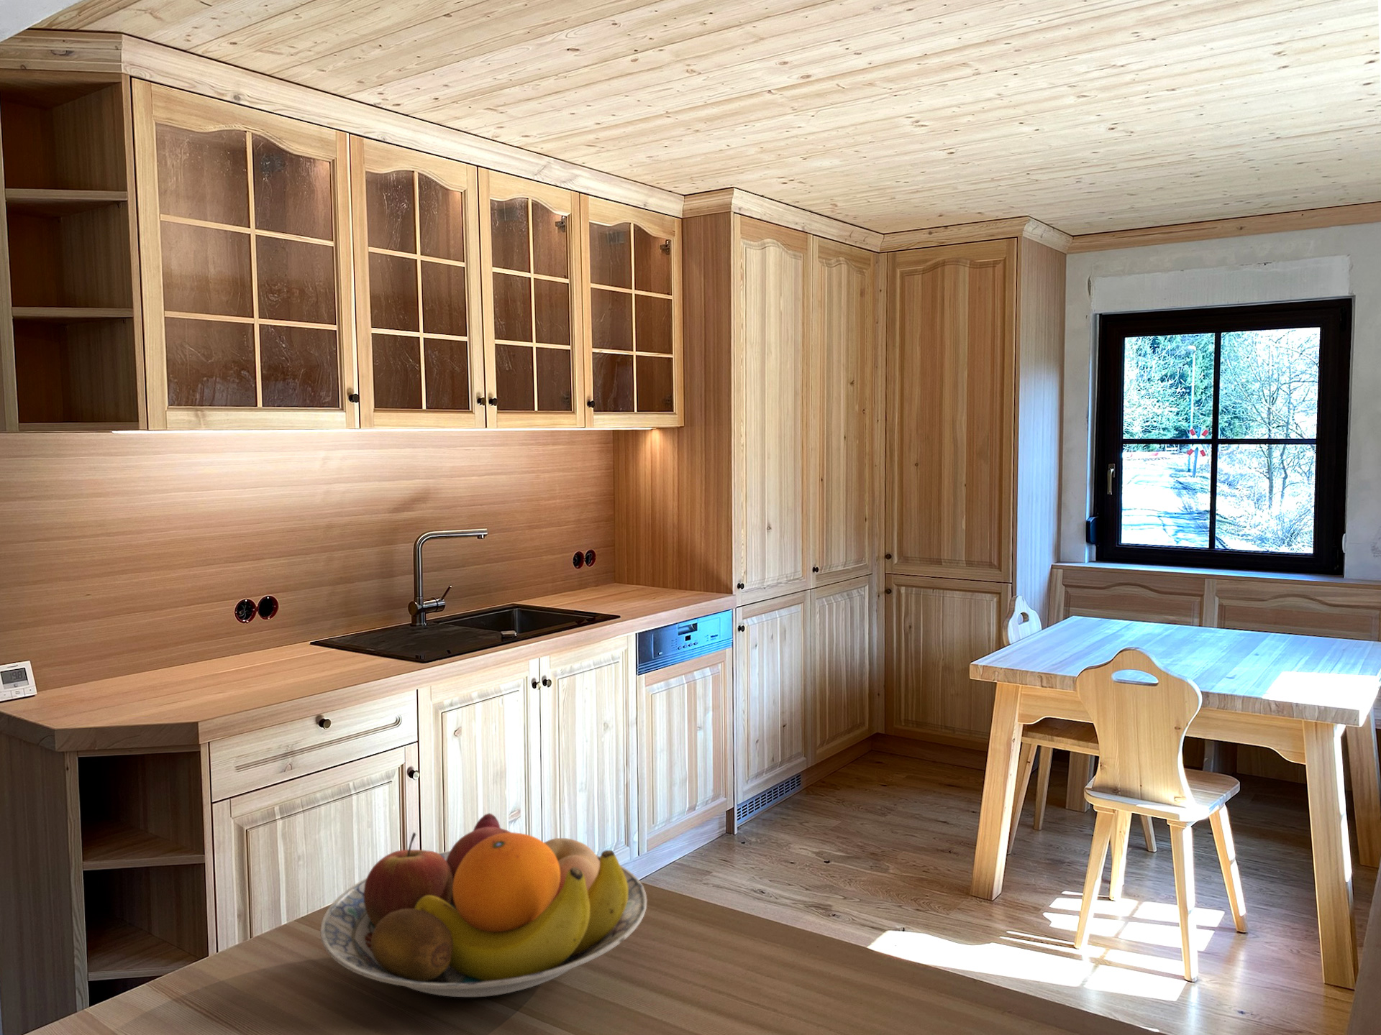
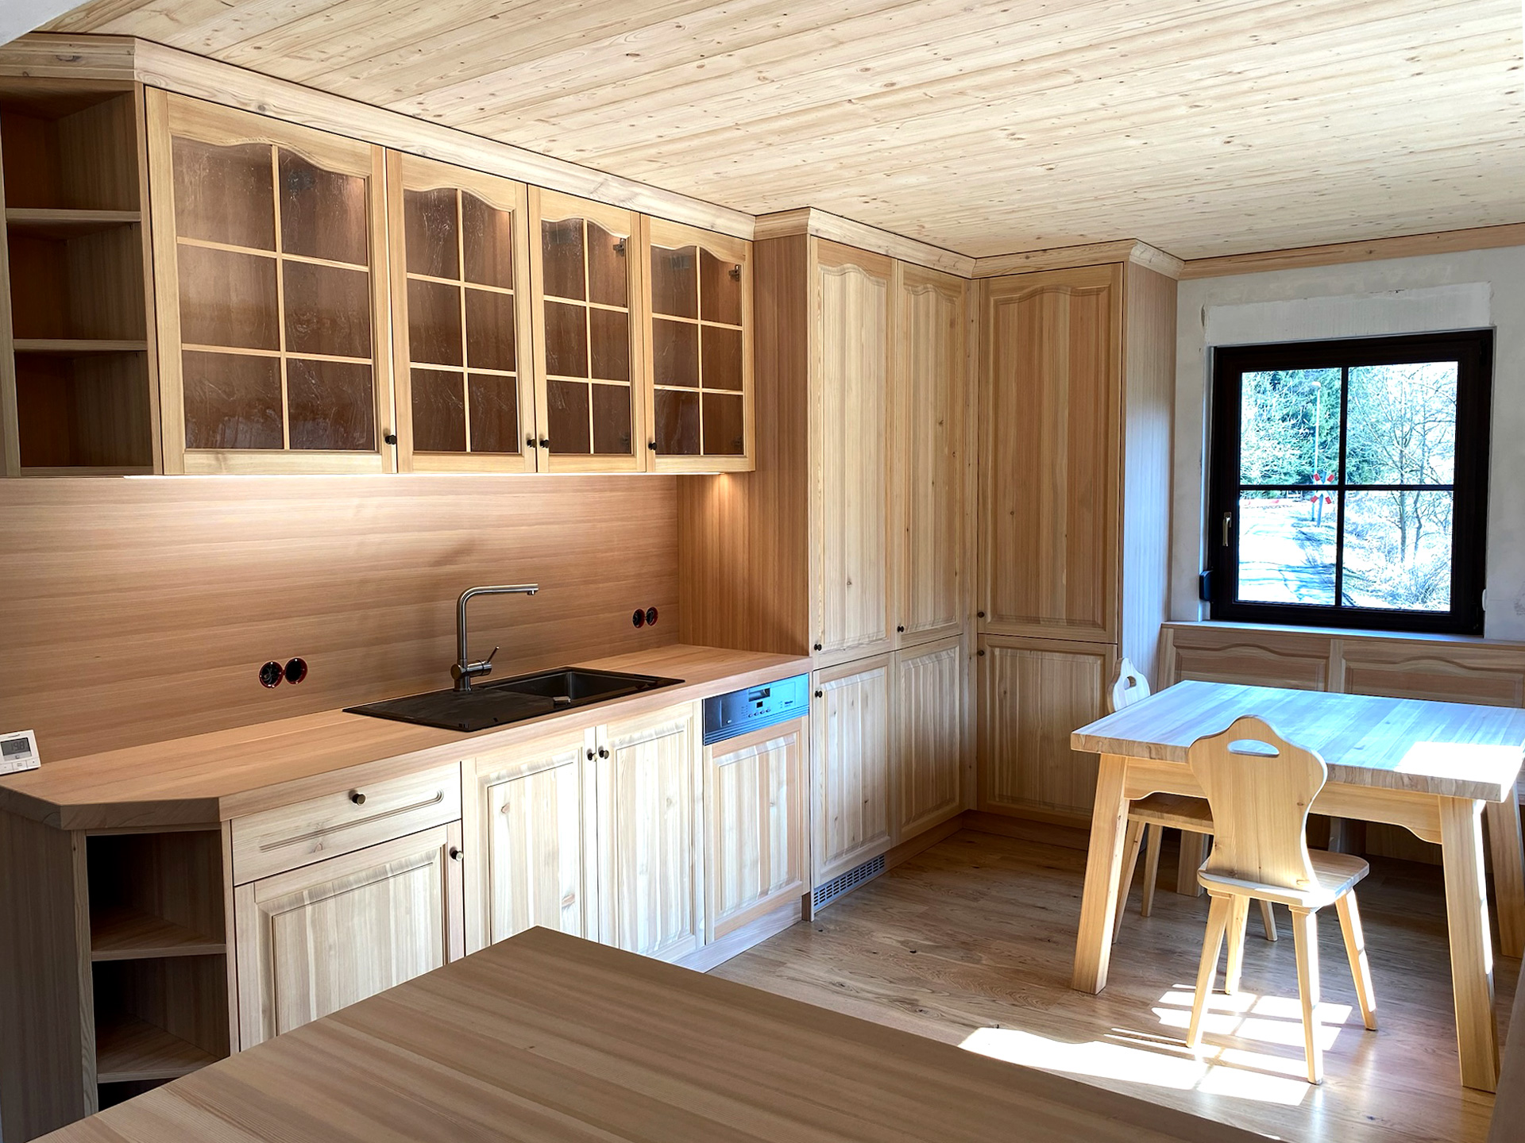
- fruit bowl (487, 891)
